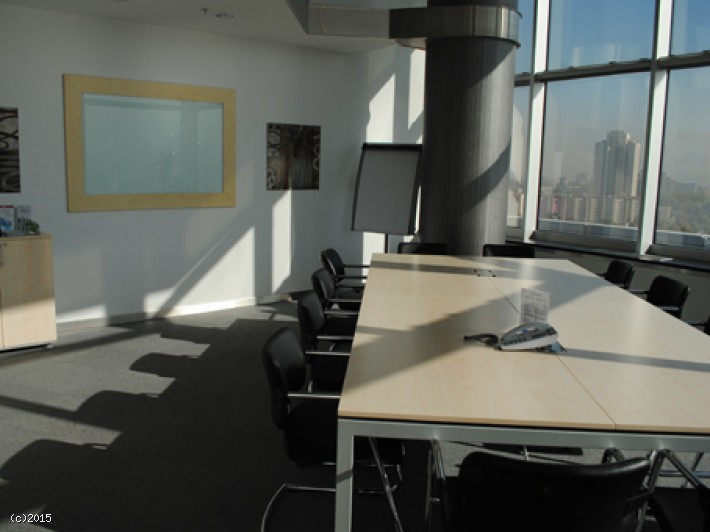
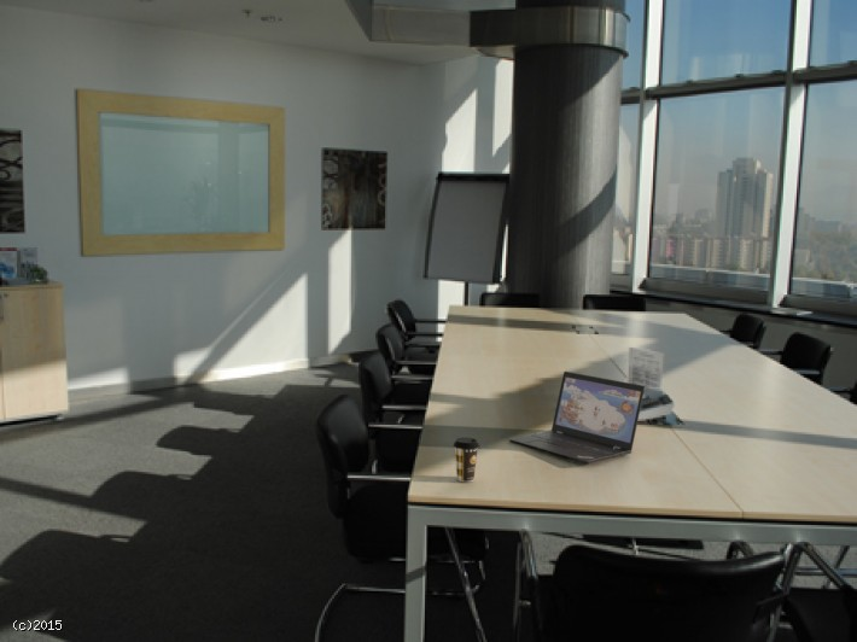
+ laptop (575, 414)
+ coffee cup (465, 460)
